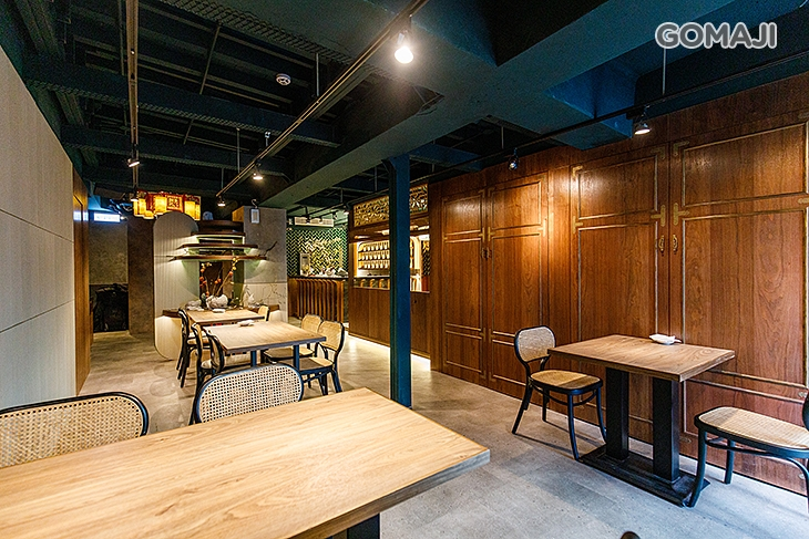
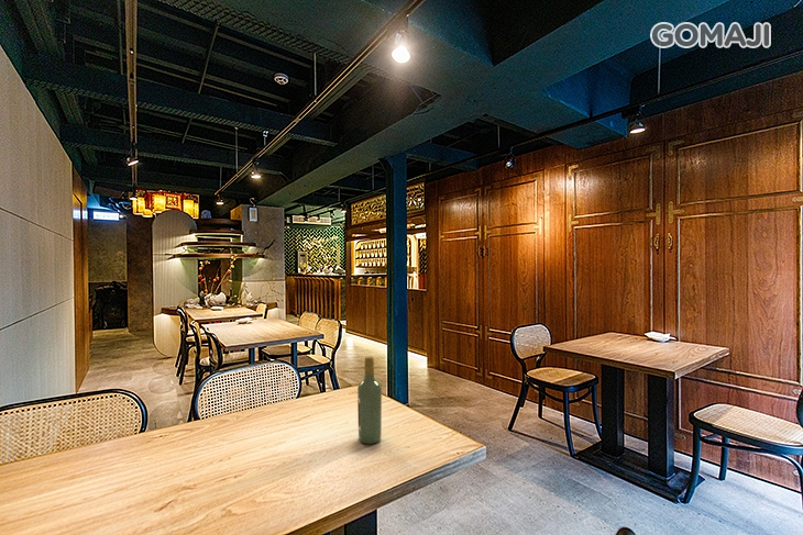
+ wine bottle (370, 398)
